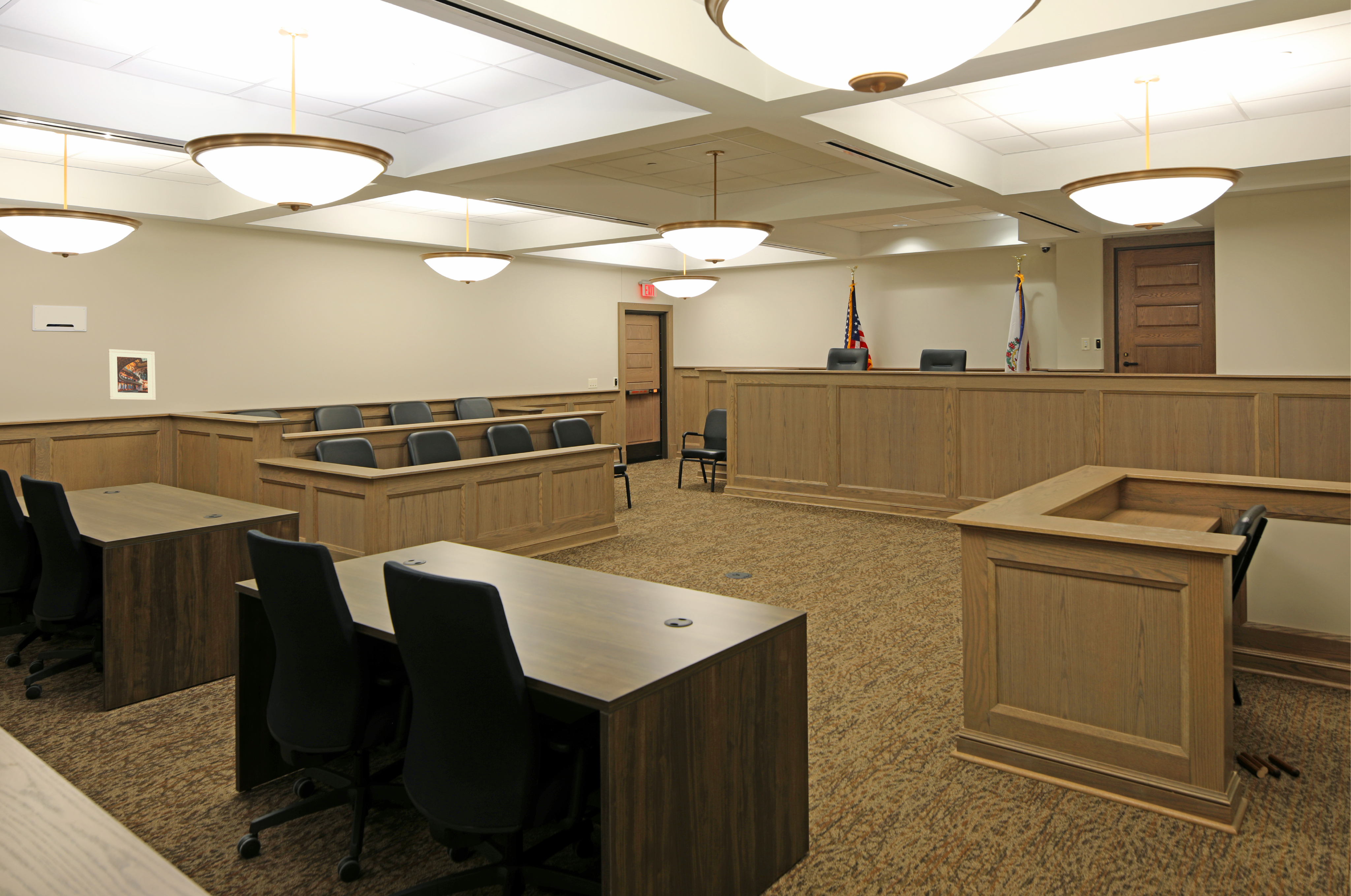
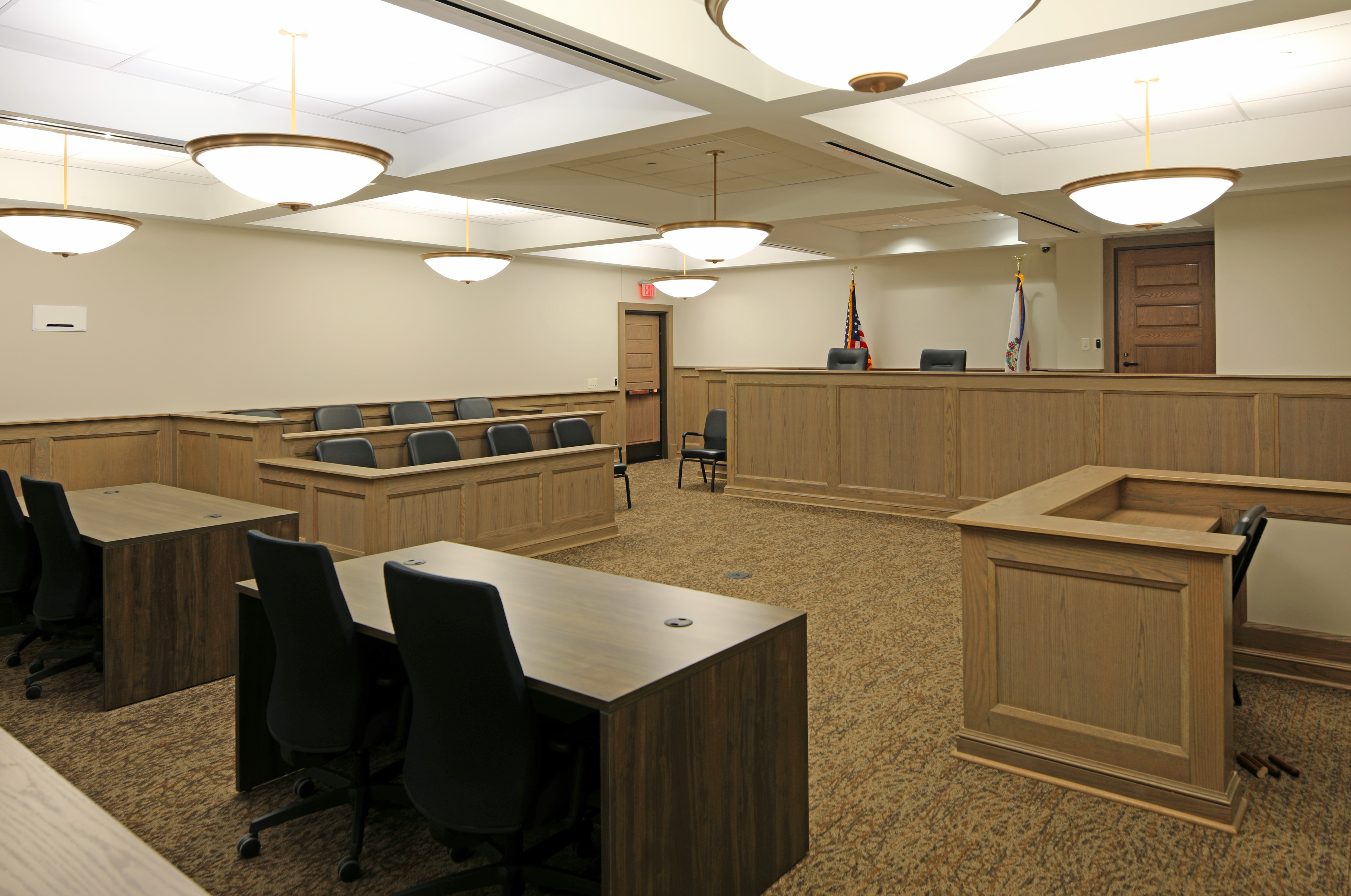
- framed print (132, 375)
